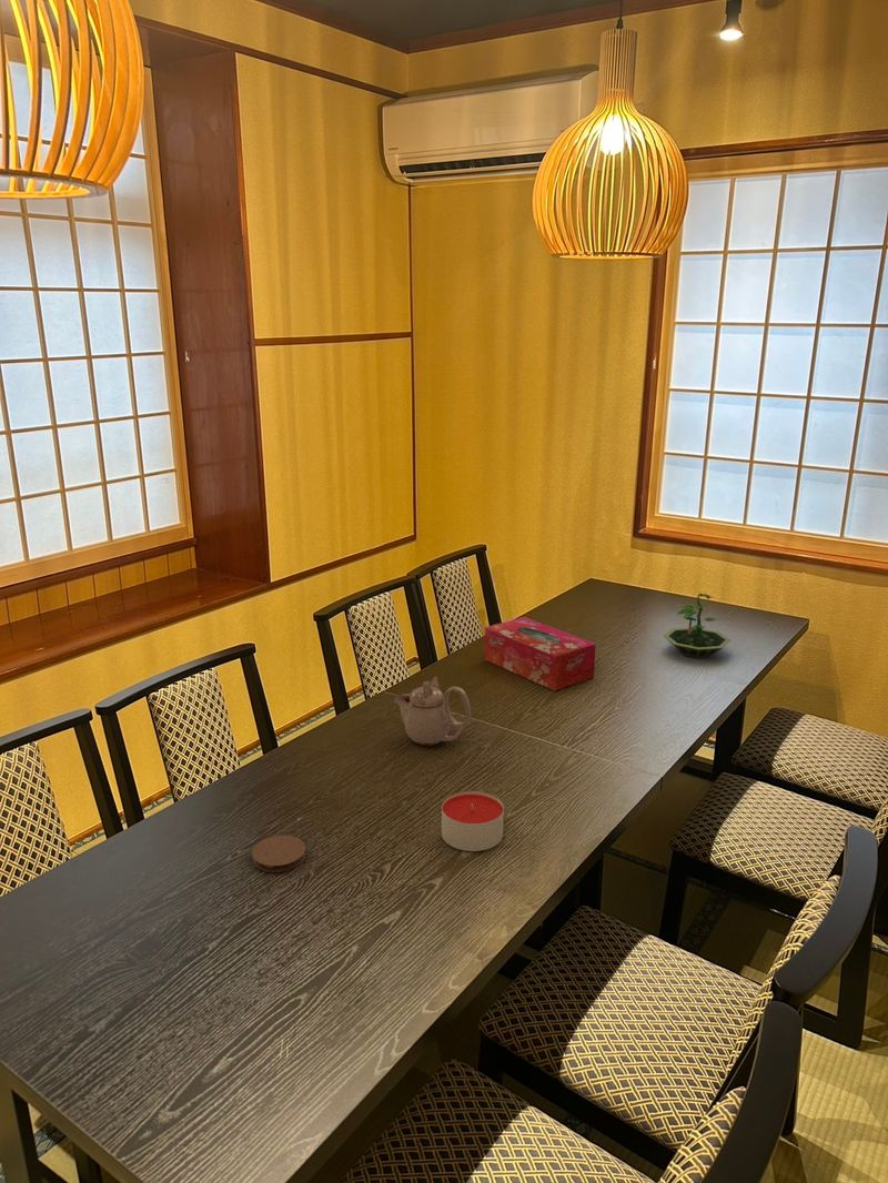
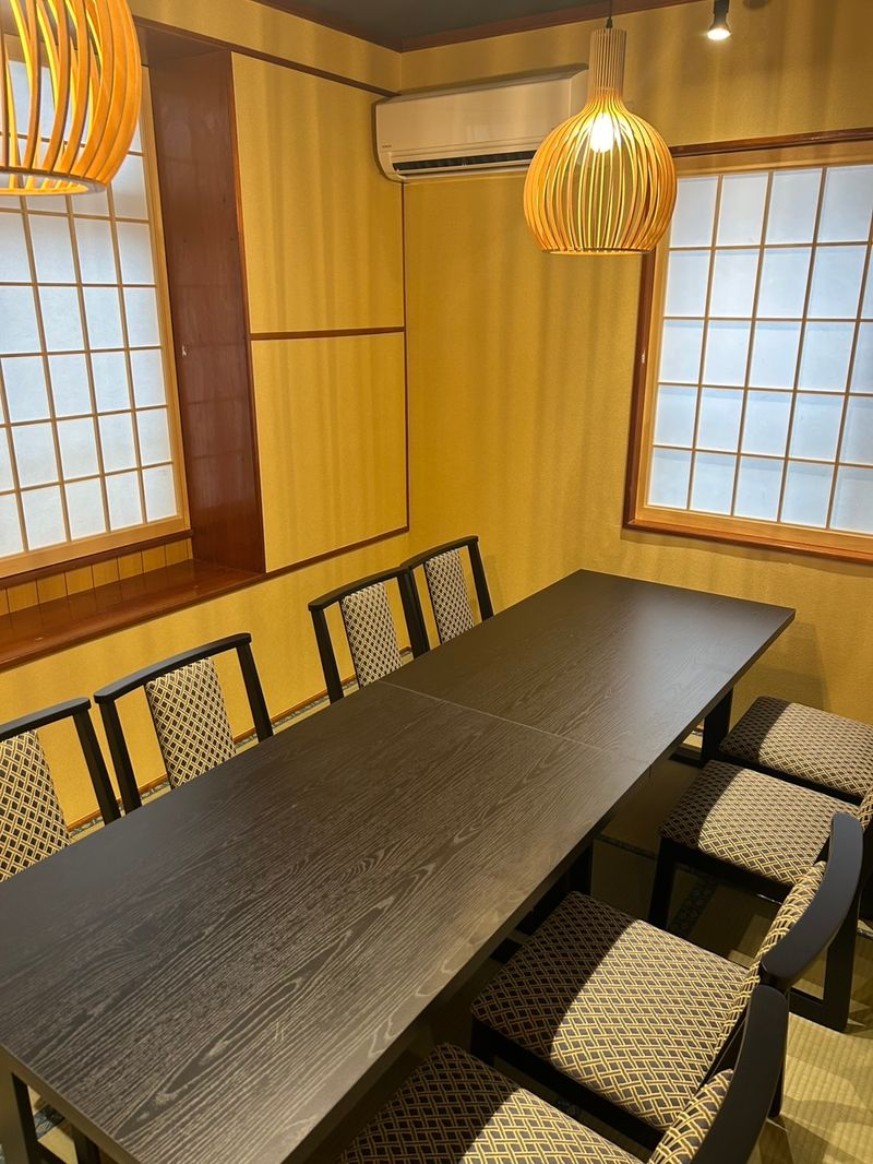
- terrarium (699, 604)
- coaster (279, 852)
- teapot (431, 710)
- candle (472, 819)
- tissue box (538, 651)
